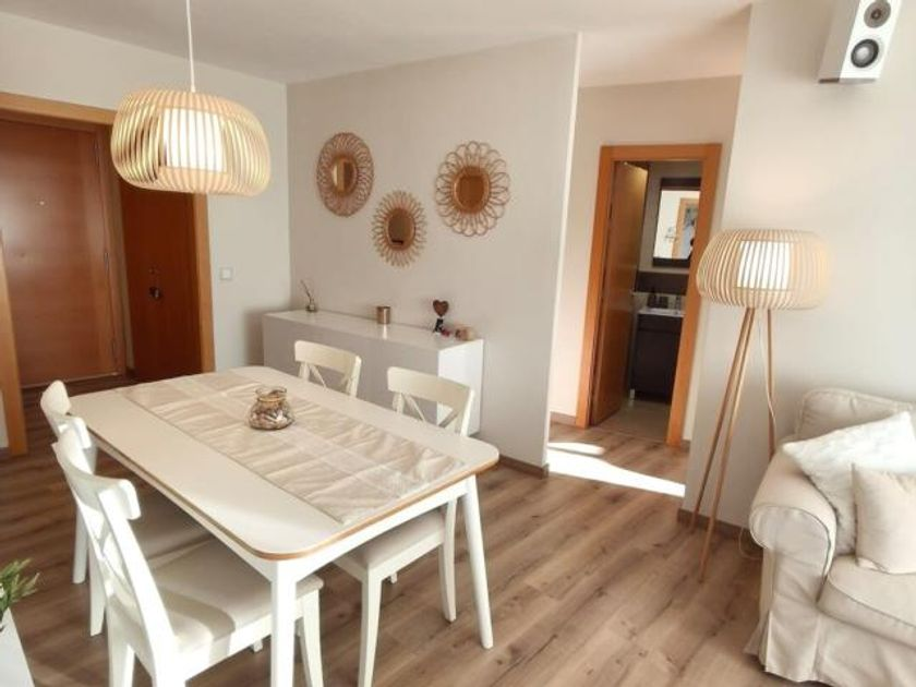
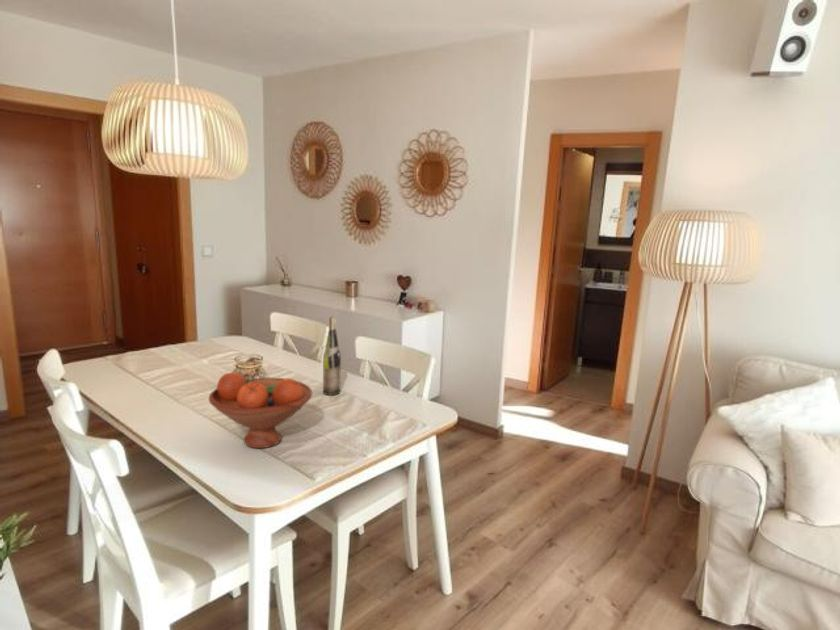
+ fruit bowl (262, 407)
+ wine bottle (332, 355)
